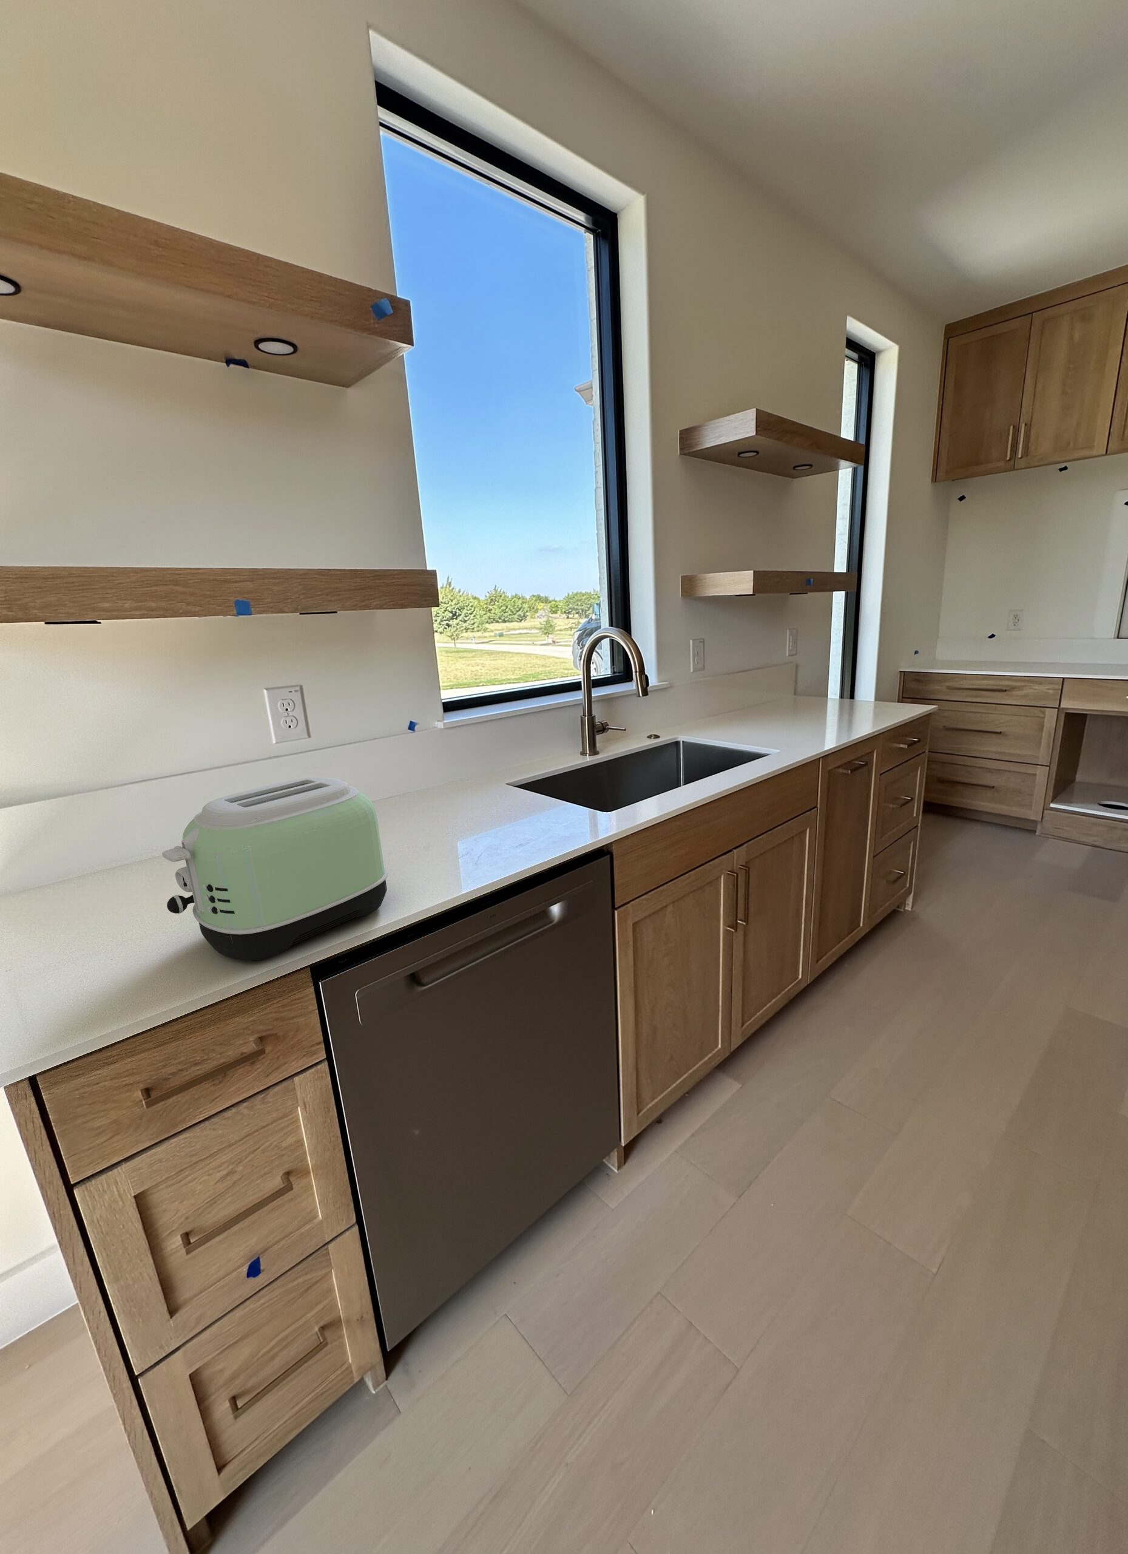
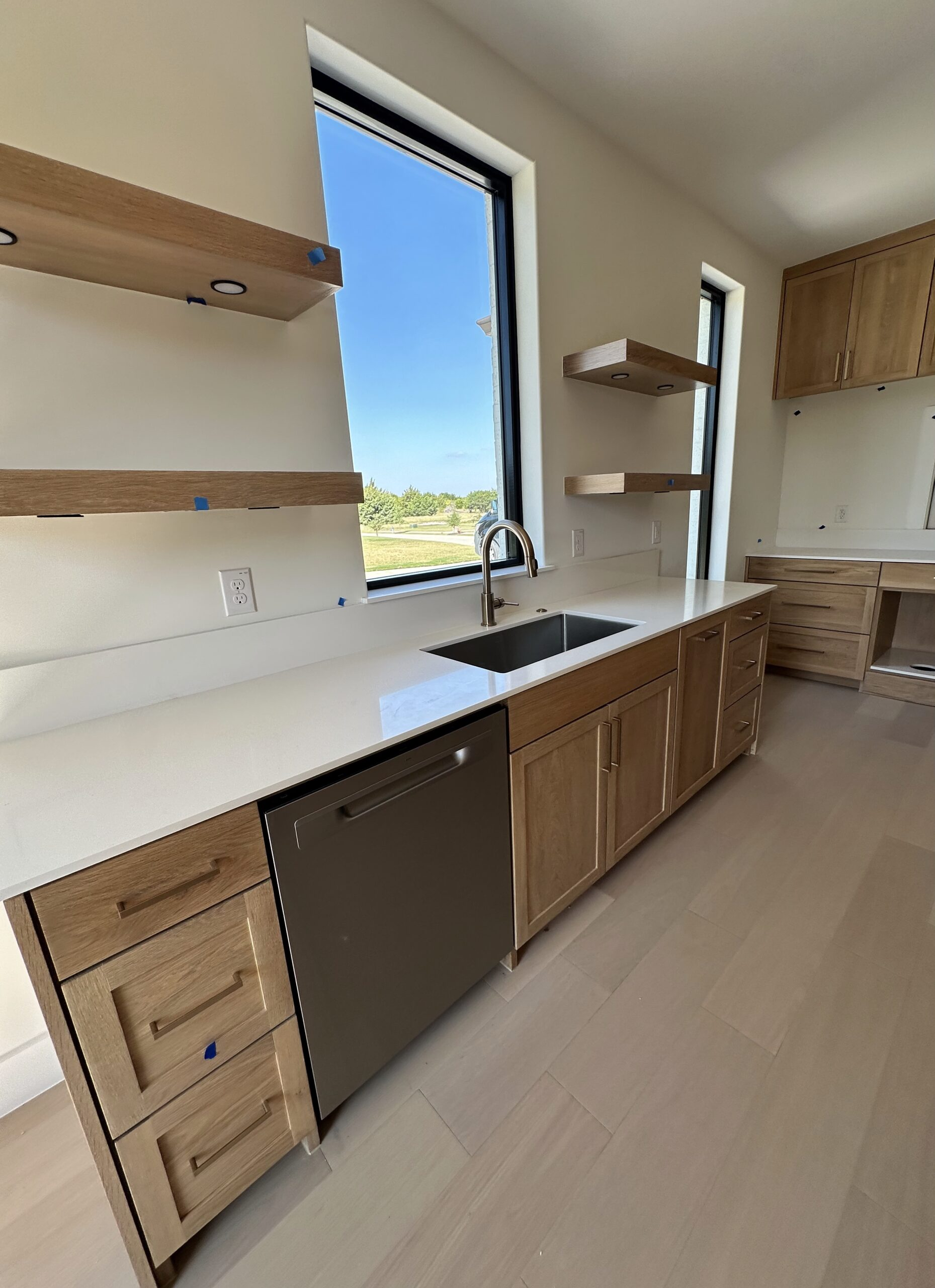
- toaster (282, 861)
